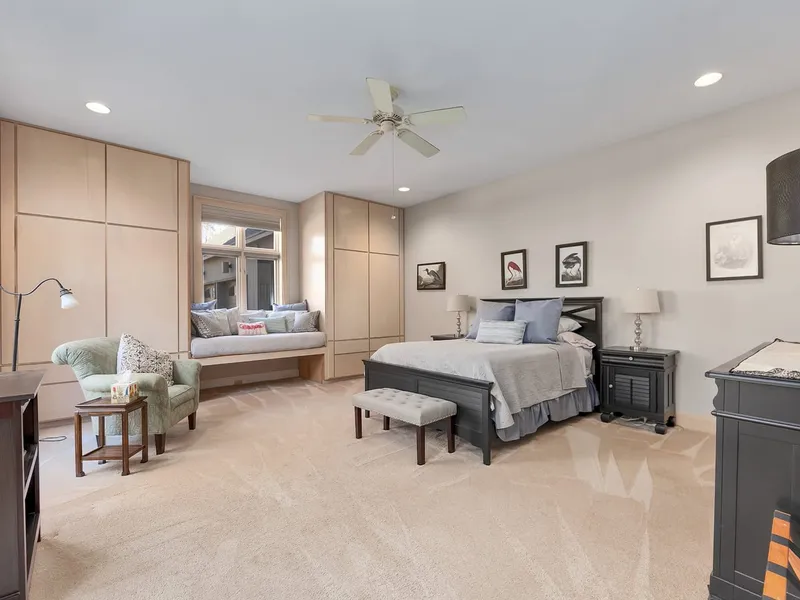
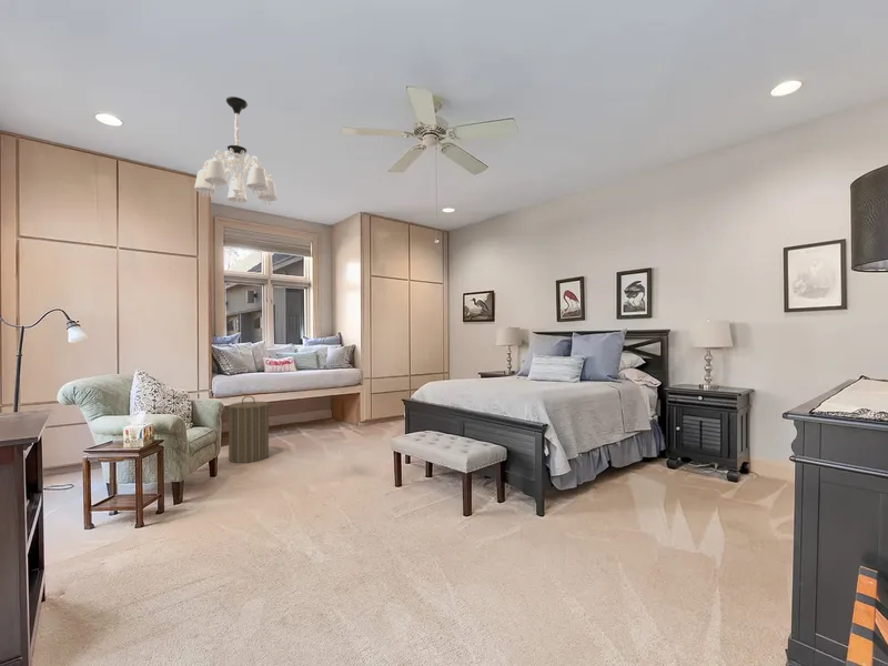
+ chandelier (236, 153)
+ laundry hamper (249, 426)
